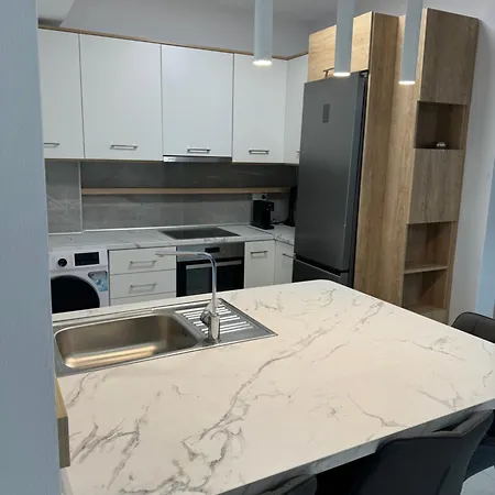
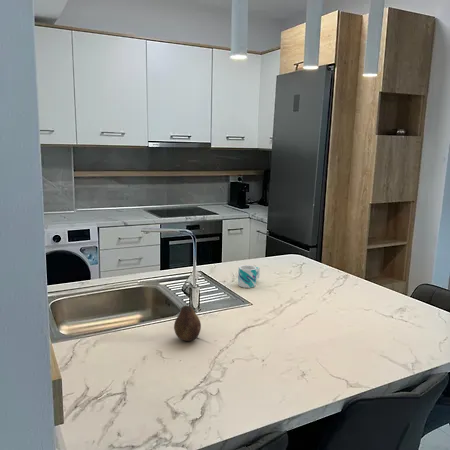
+ fruit (187, 322)
+ mug (249, 275)
